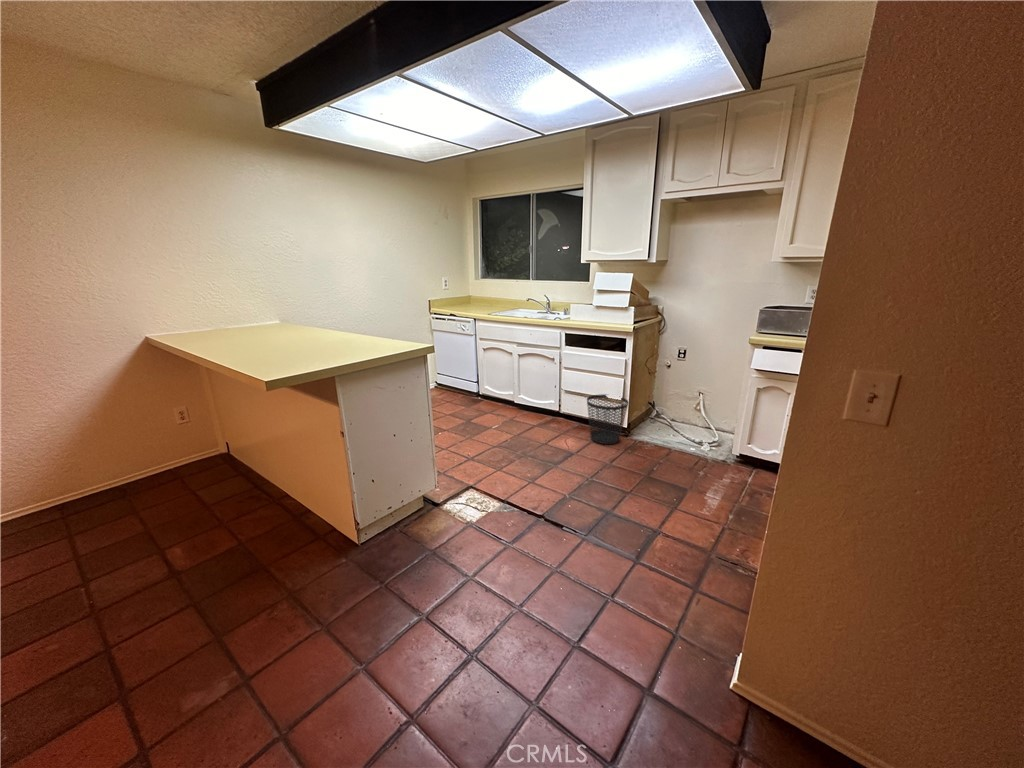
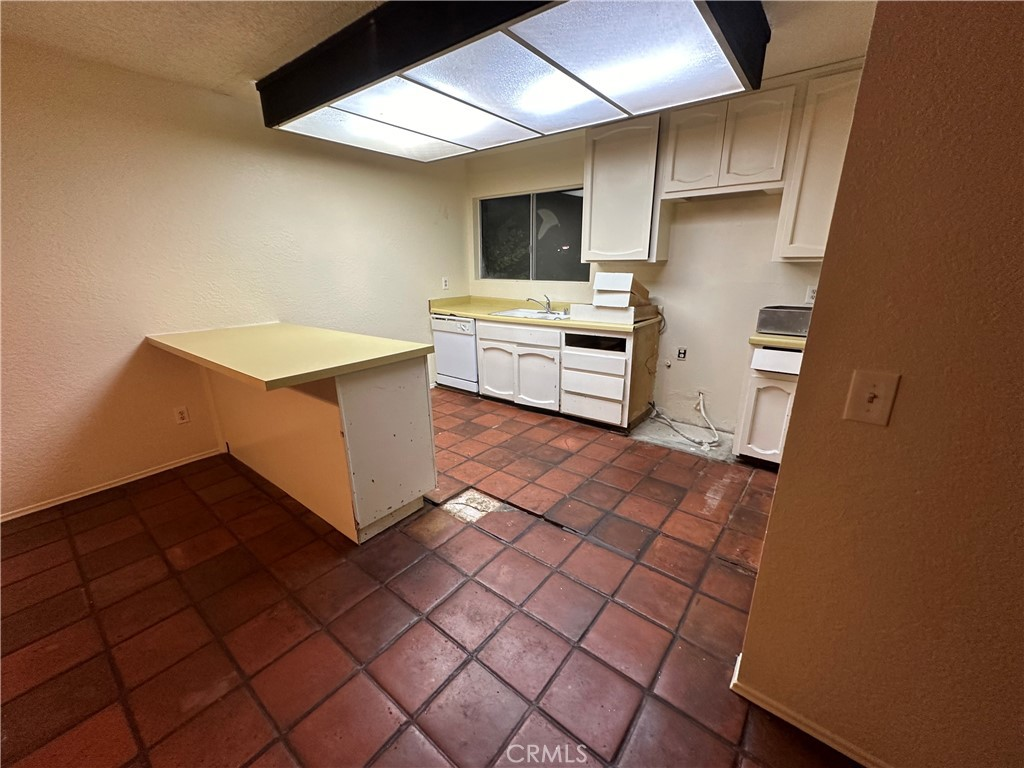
- wastebasket (606, 419)
